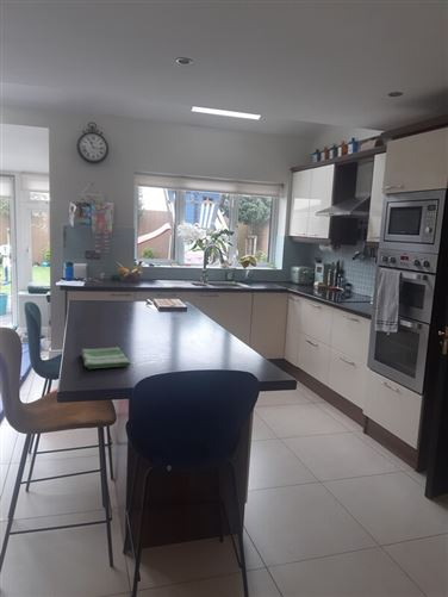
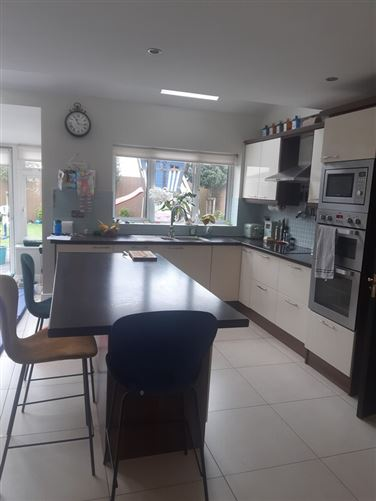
- dish towel (104, 356)
